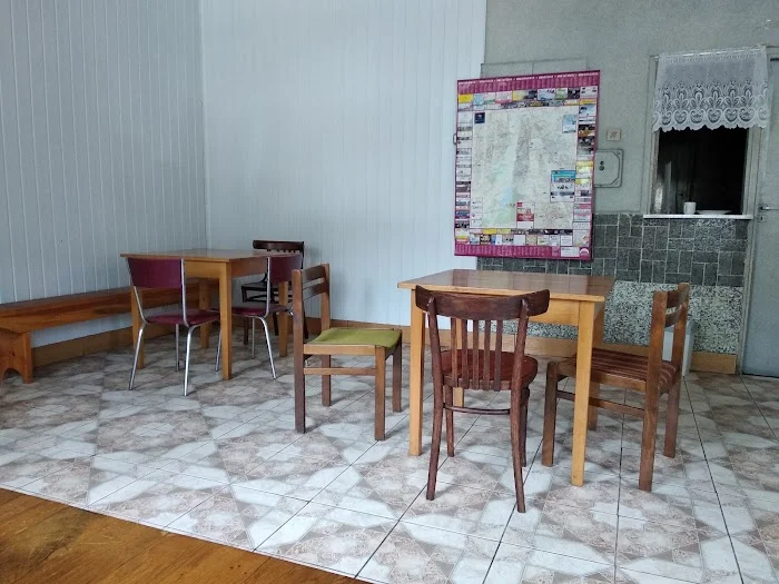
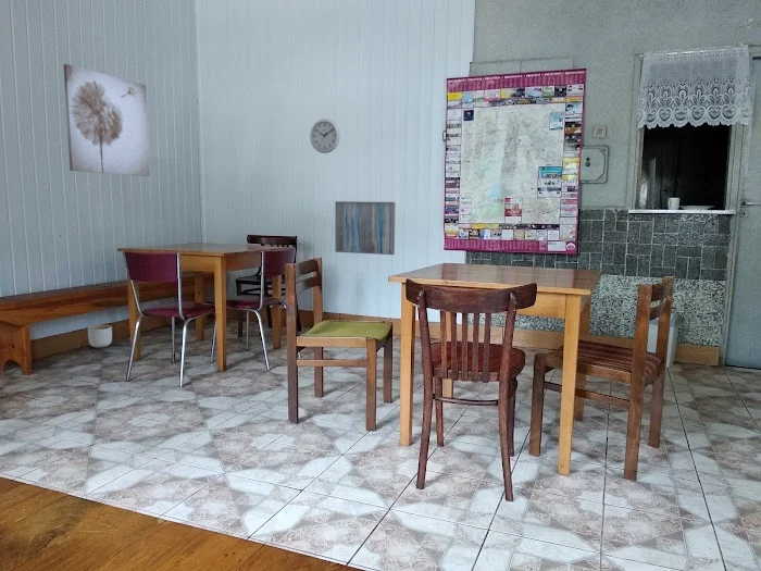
+ wall art (364, 227)
+ wall clock (324, 136)
+ wall art (110, 125)
+ planter (100, 336)
